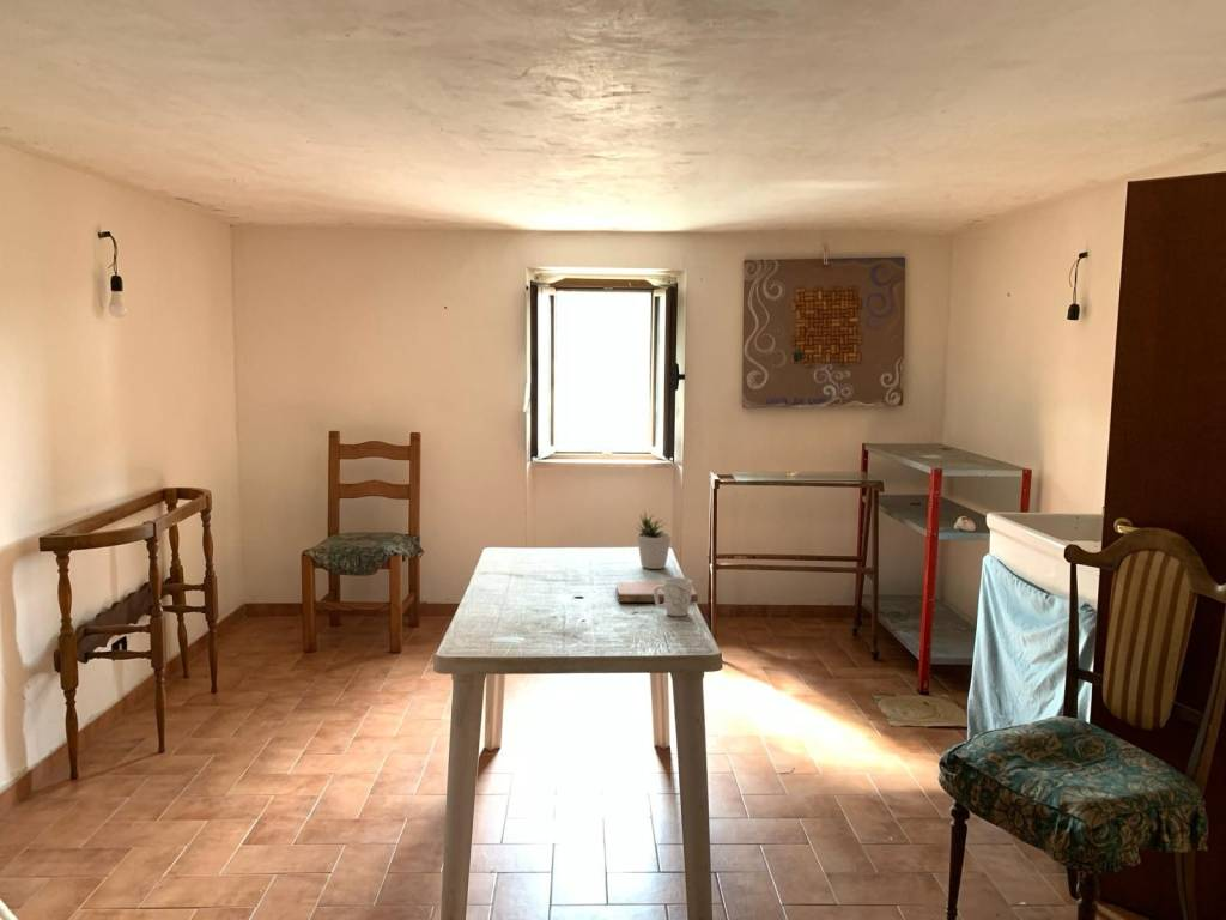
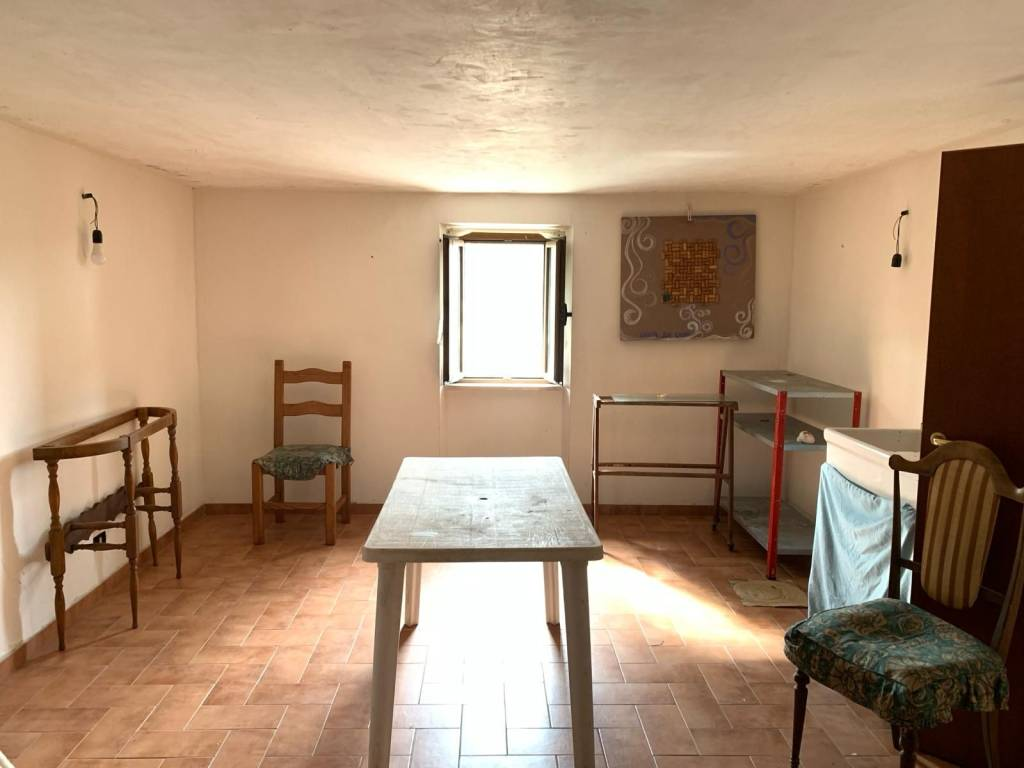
- notebook (657, 592)
- potted plant (653, 539)
- mug (672, 597)
